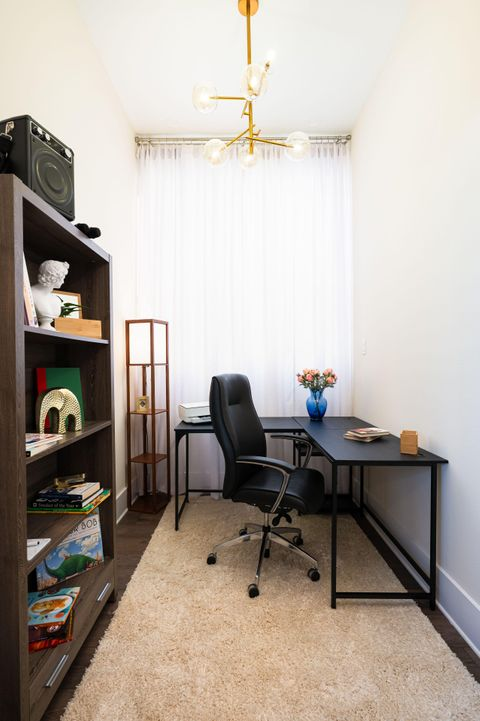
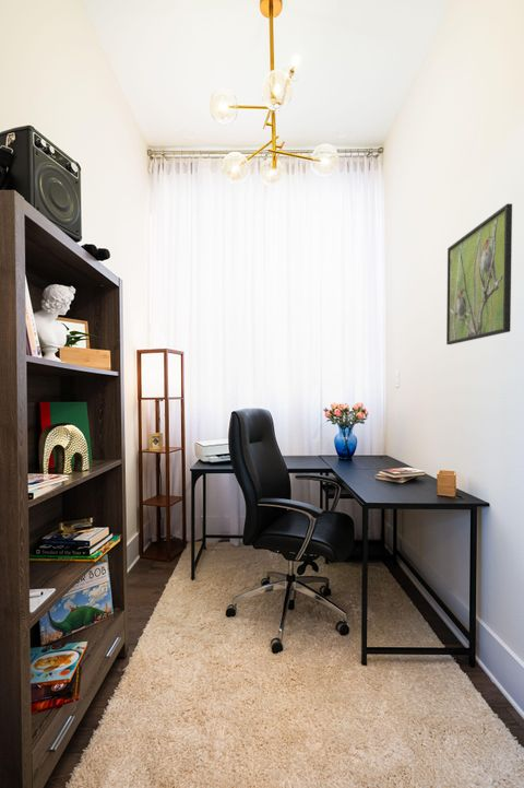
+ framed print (474, 284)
